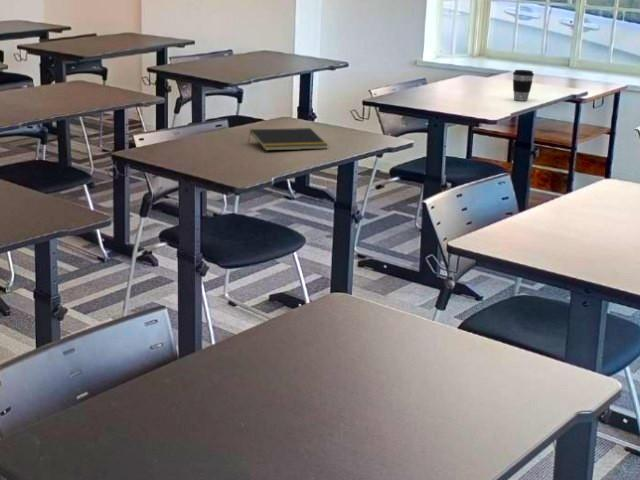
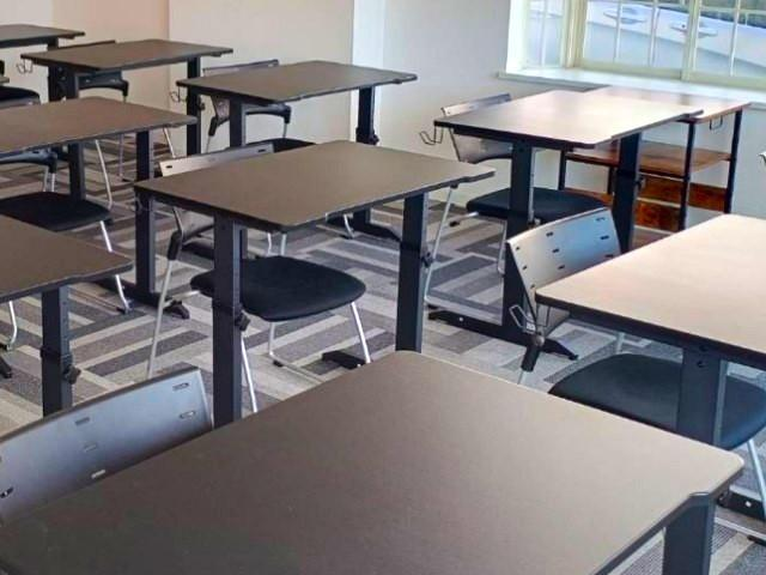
- notepad (288, 138)
- coffee cup (522, 85)
